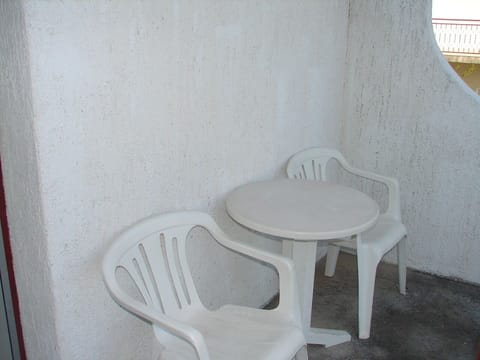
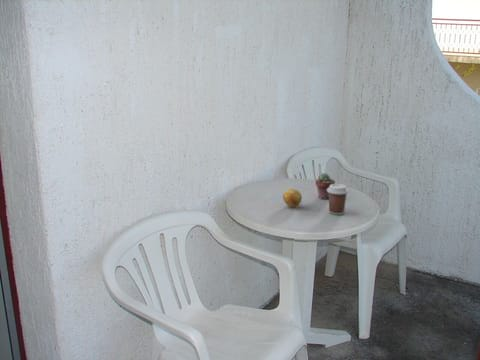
+ fruit (292, 198)
+ coffee cup (337, 199)
+ potted succulent (325, 185)
